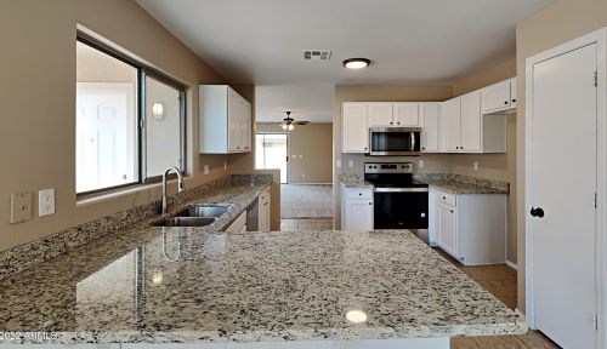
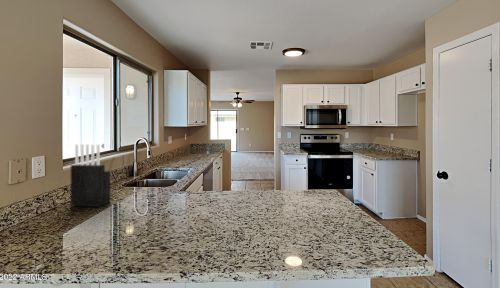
+ knife block (92, 174)
